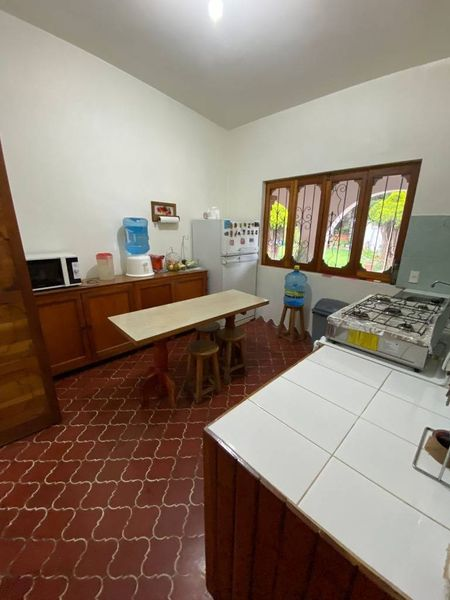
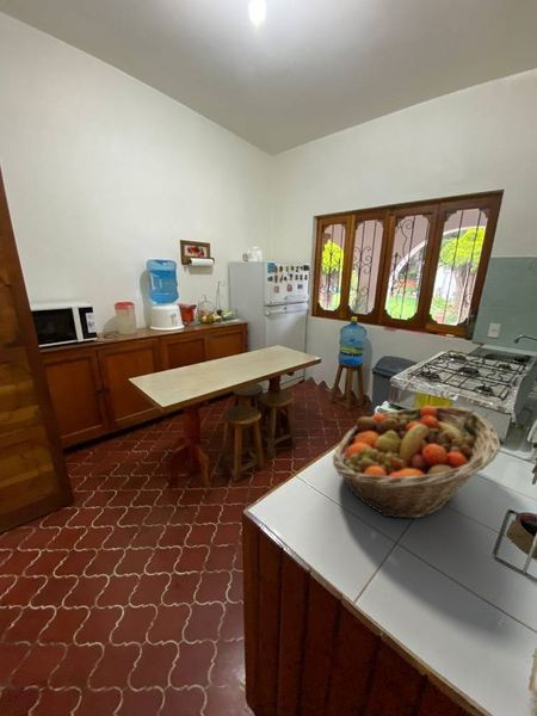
+ fruit basket (407, 450)
